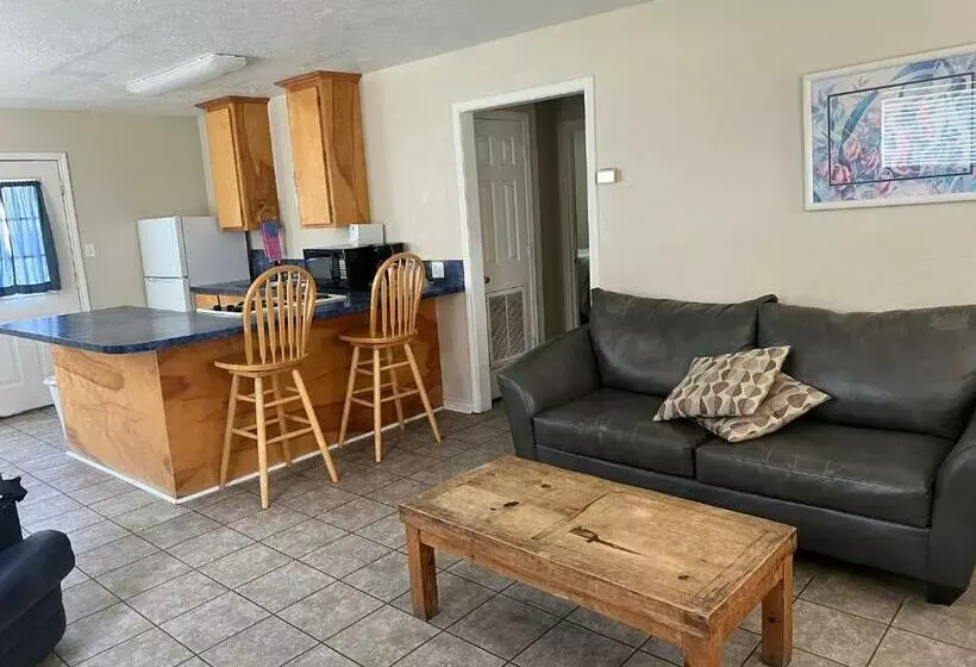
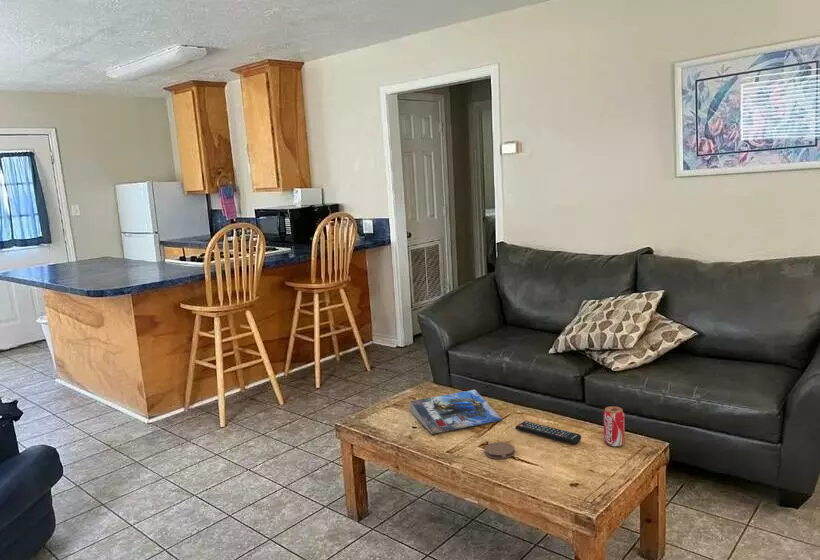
+ magazine (454, 410)
+ remote control (547, 432)
+ coaster (499, 450)
+ beverage can (614, 426)
